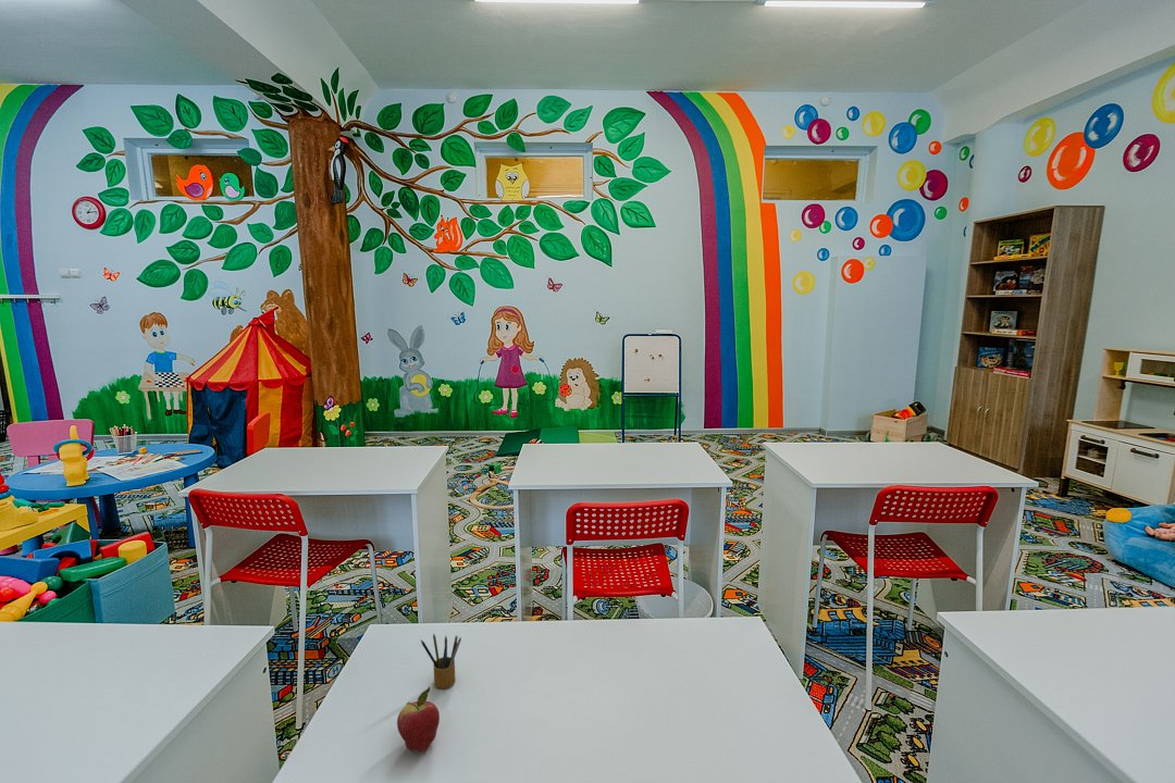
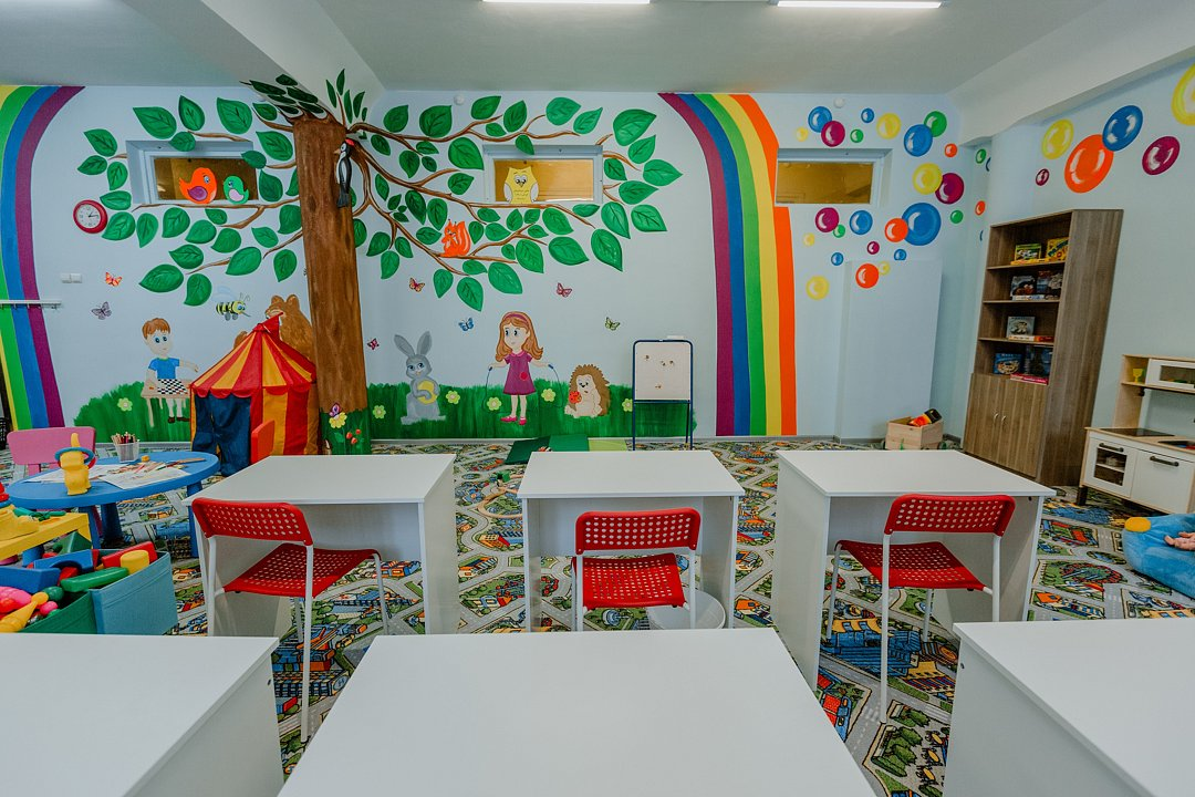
- pencil box (442, 658)
- fruit (418, 717)
